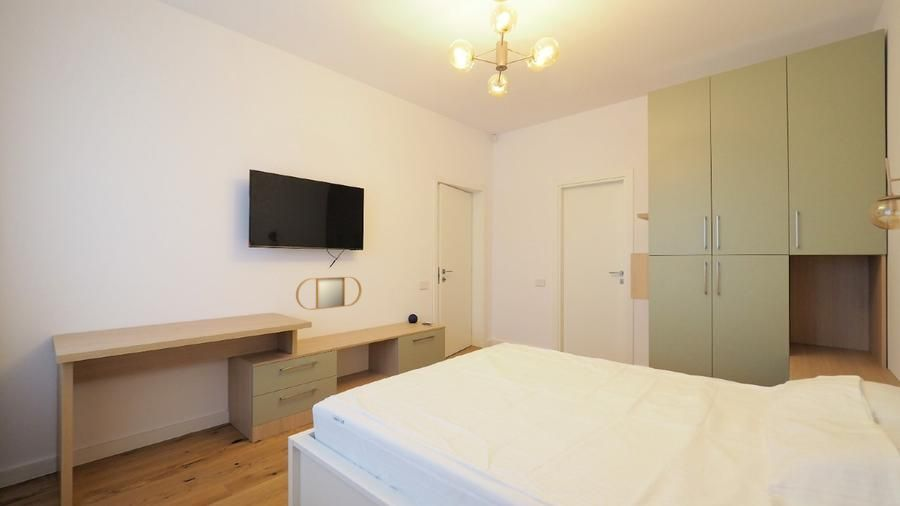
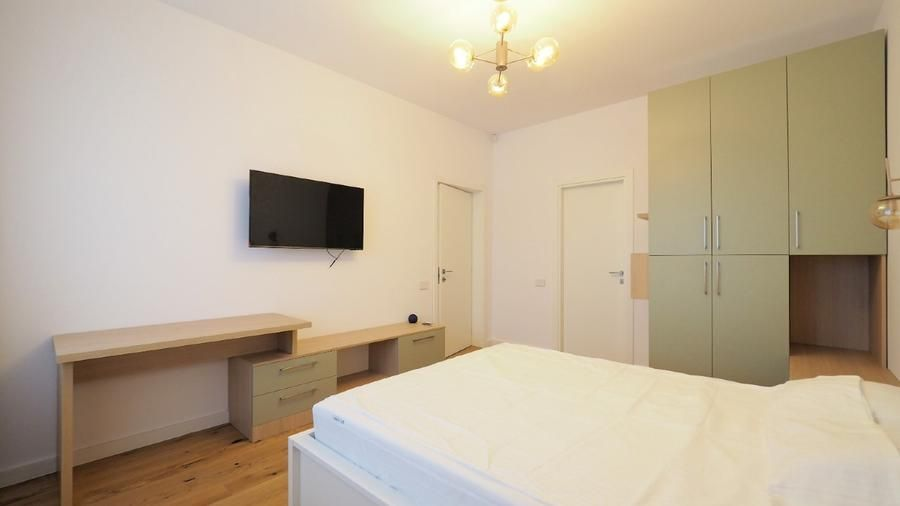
- home mirror (330, 292)
